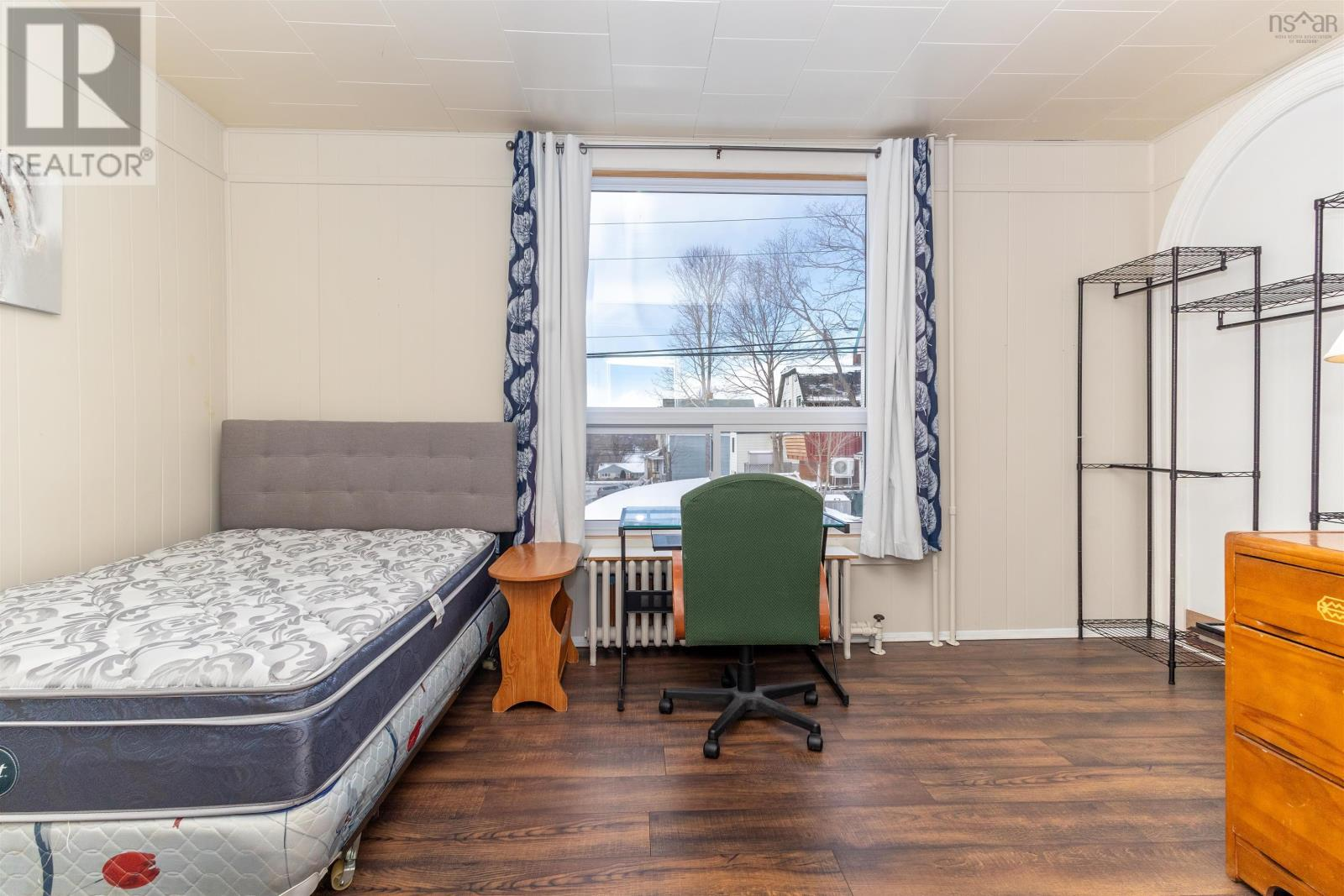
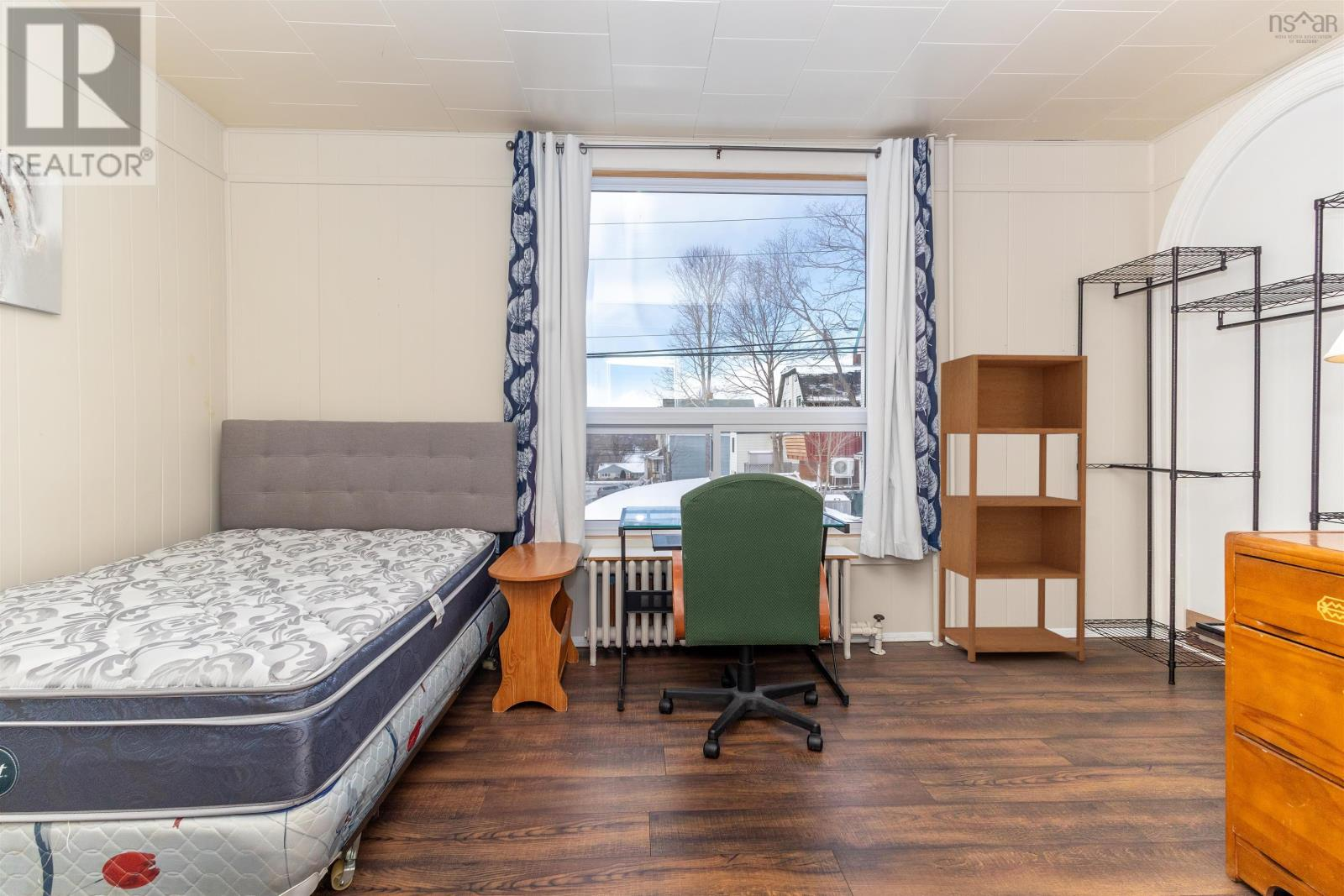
+ bookcase (1009, 505)
